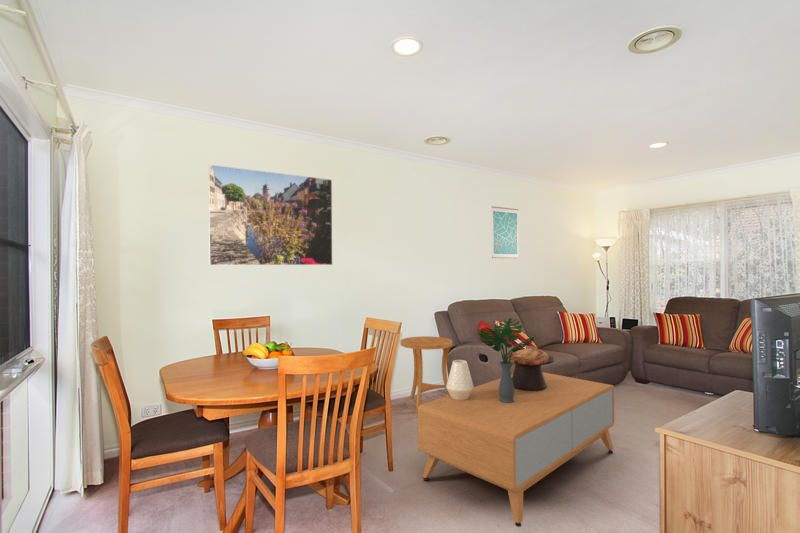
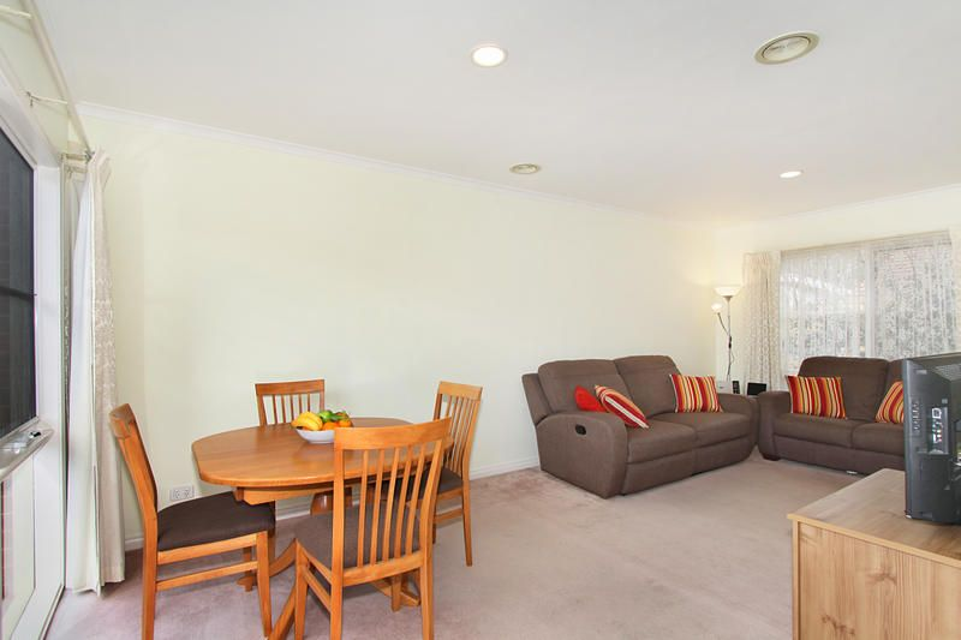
- vase (459, 378)
- side table (422, 372)
- coffee table (523, 392)
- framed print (275, 219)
- wall art (505, 233)
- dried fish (529, 368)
